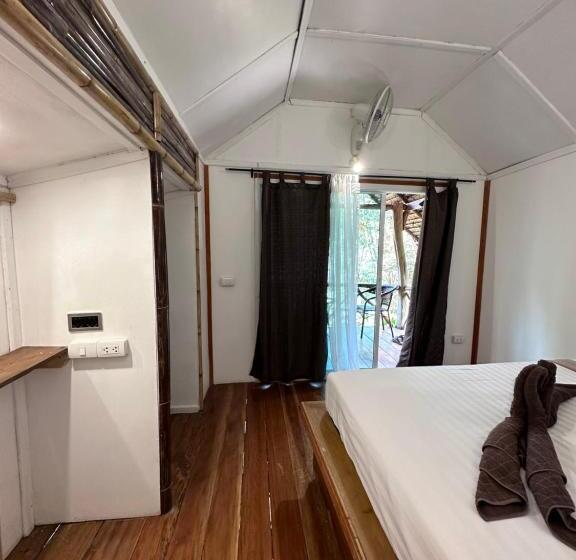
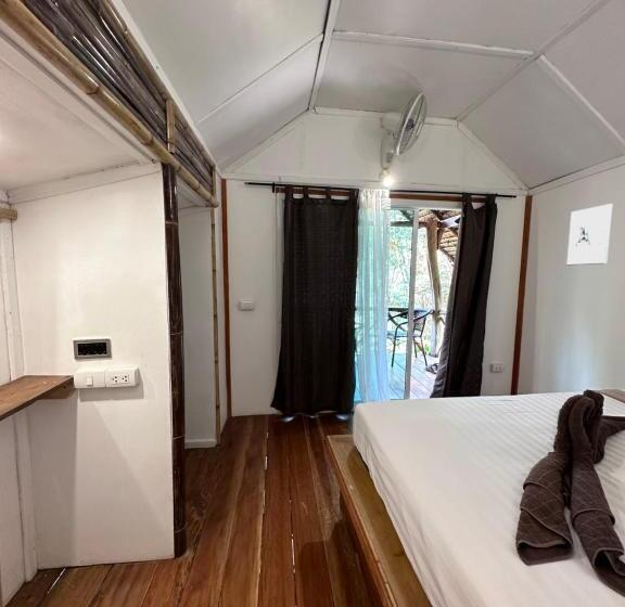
+ wall sculpture (588, 236)
